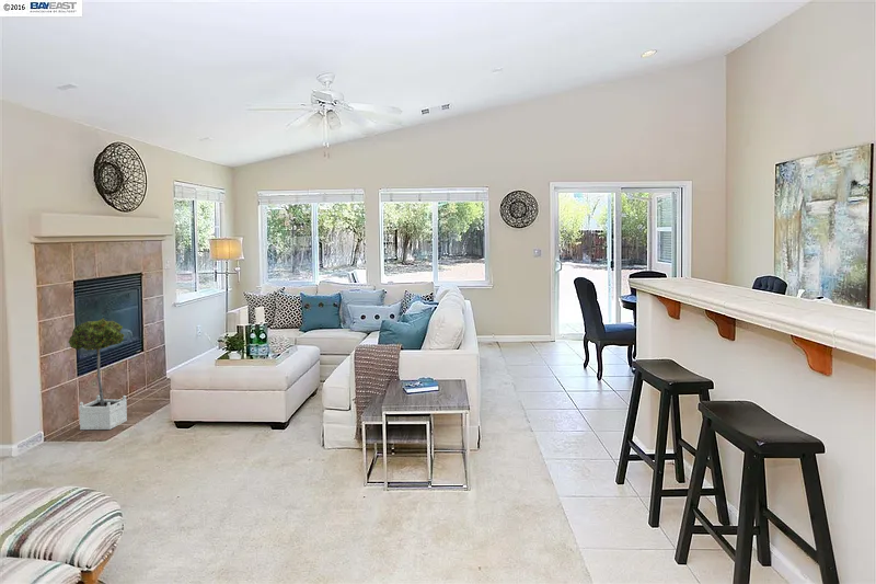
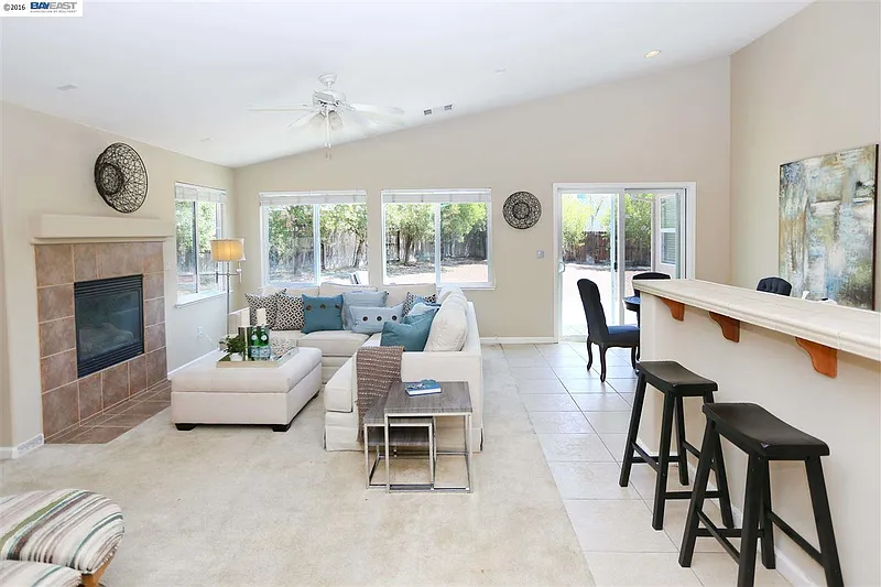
- potted tree (100, 373)
